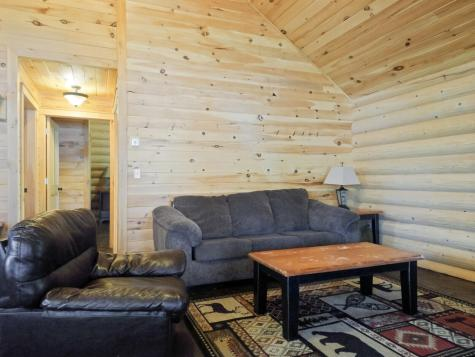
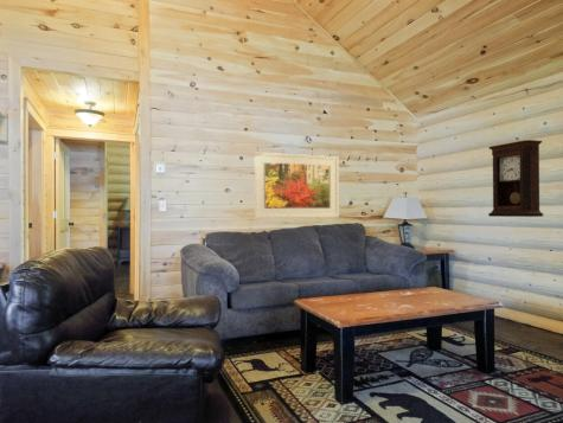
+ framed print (298, 186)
+ pendulum clock (512, 180)
